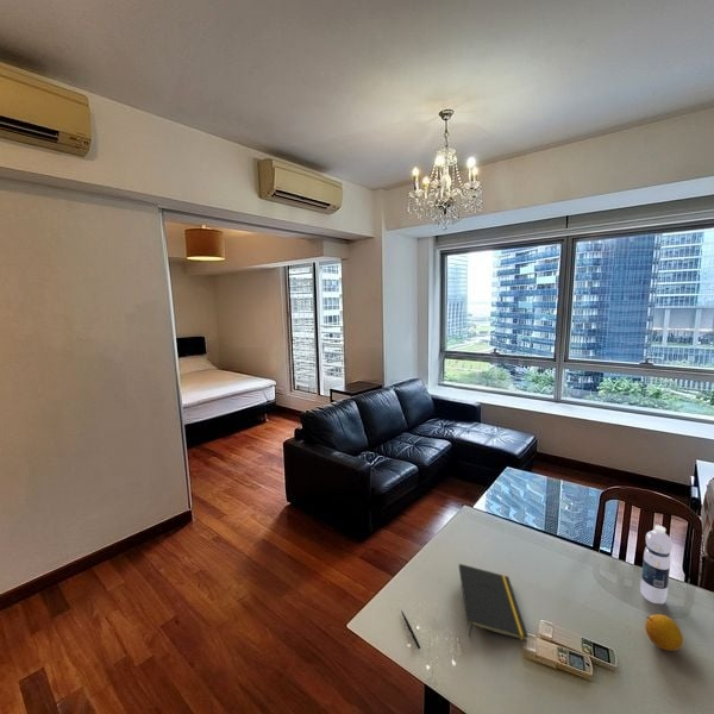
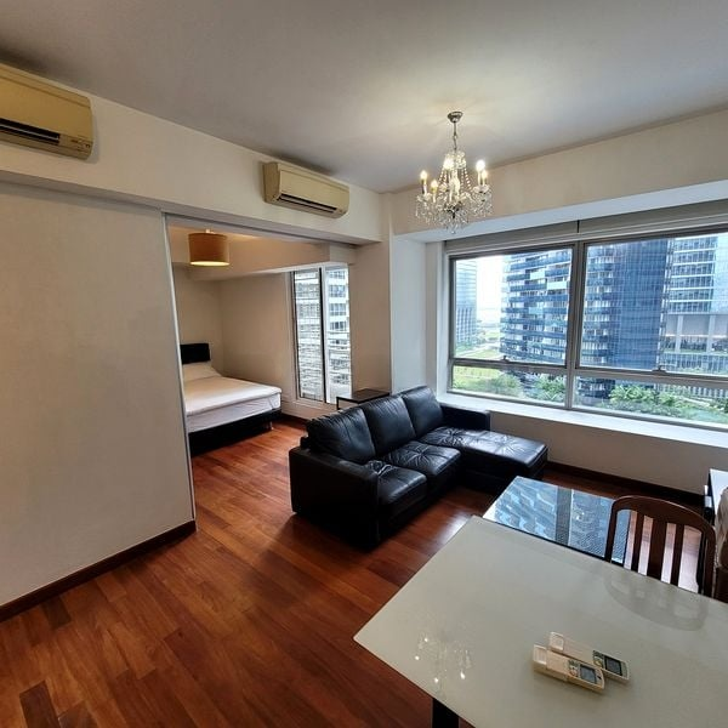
- water bottle (656, 563)
- notepad (489, 597)
- pen (409, 627)
- fruit (663, 632)
